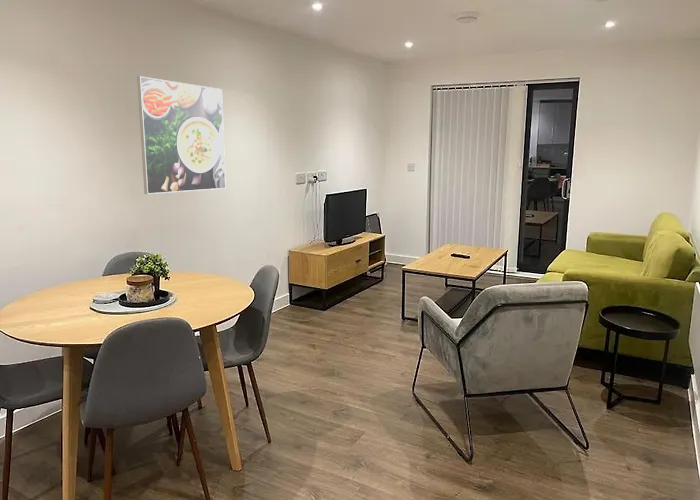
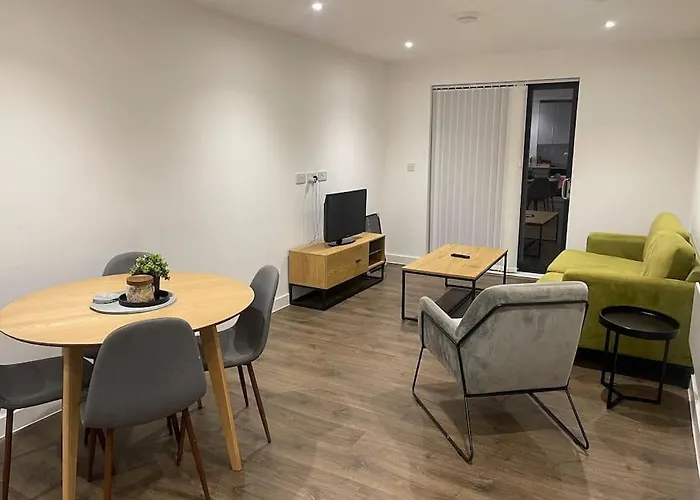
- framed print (185, 138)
